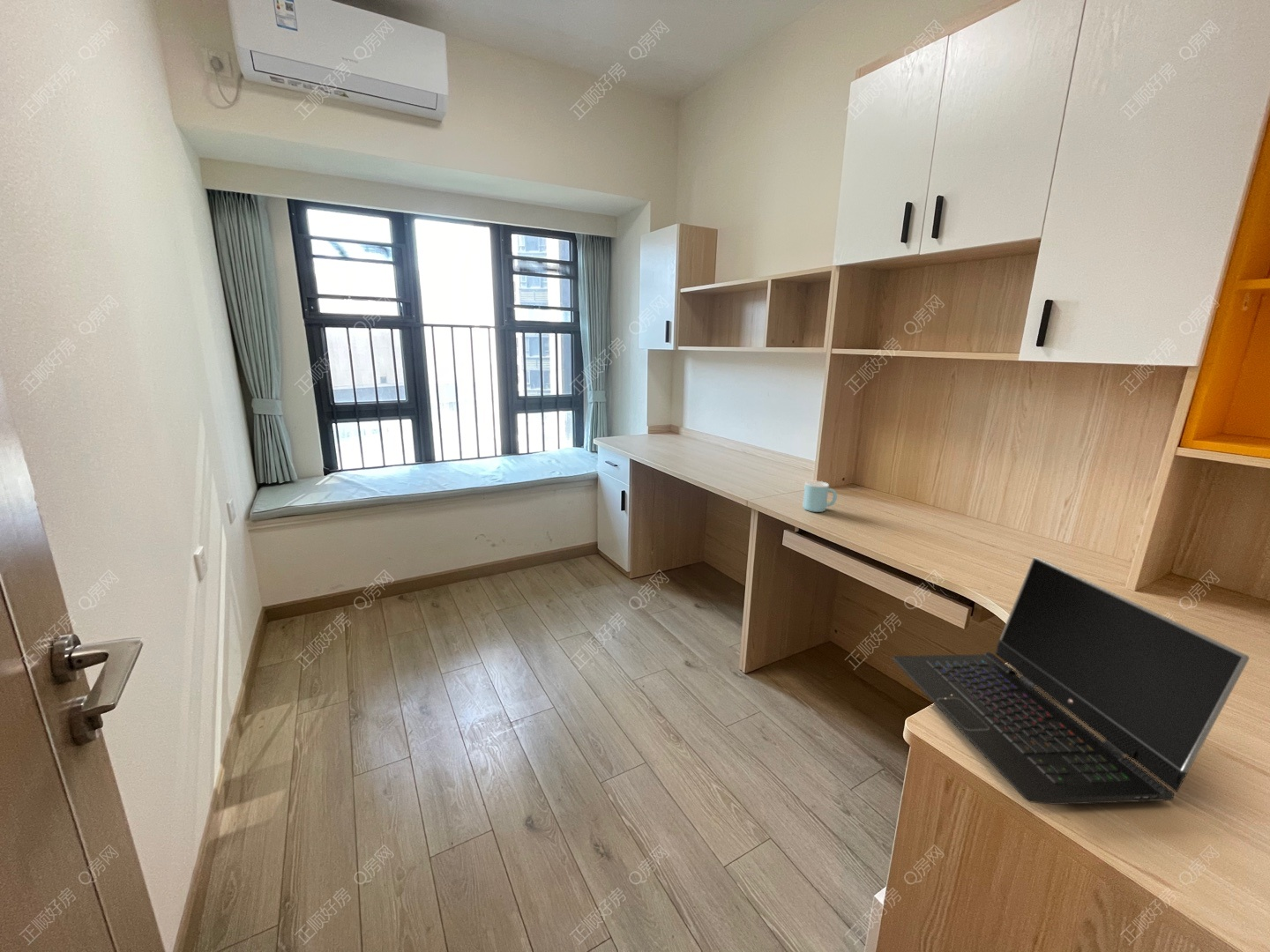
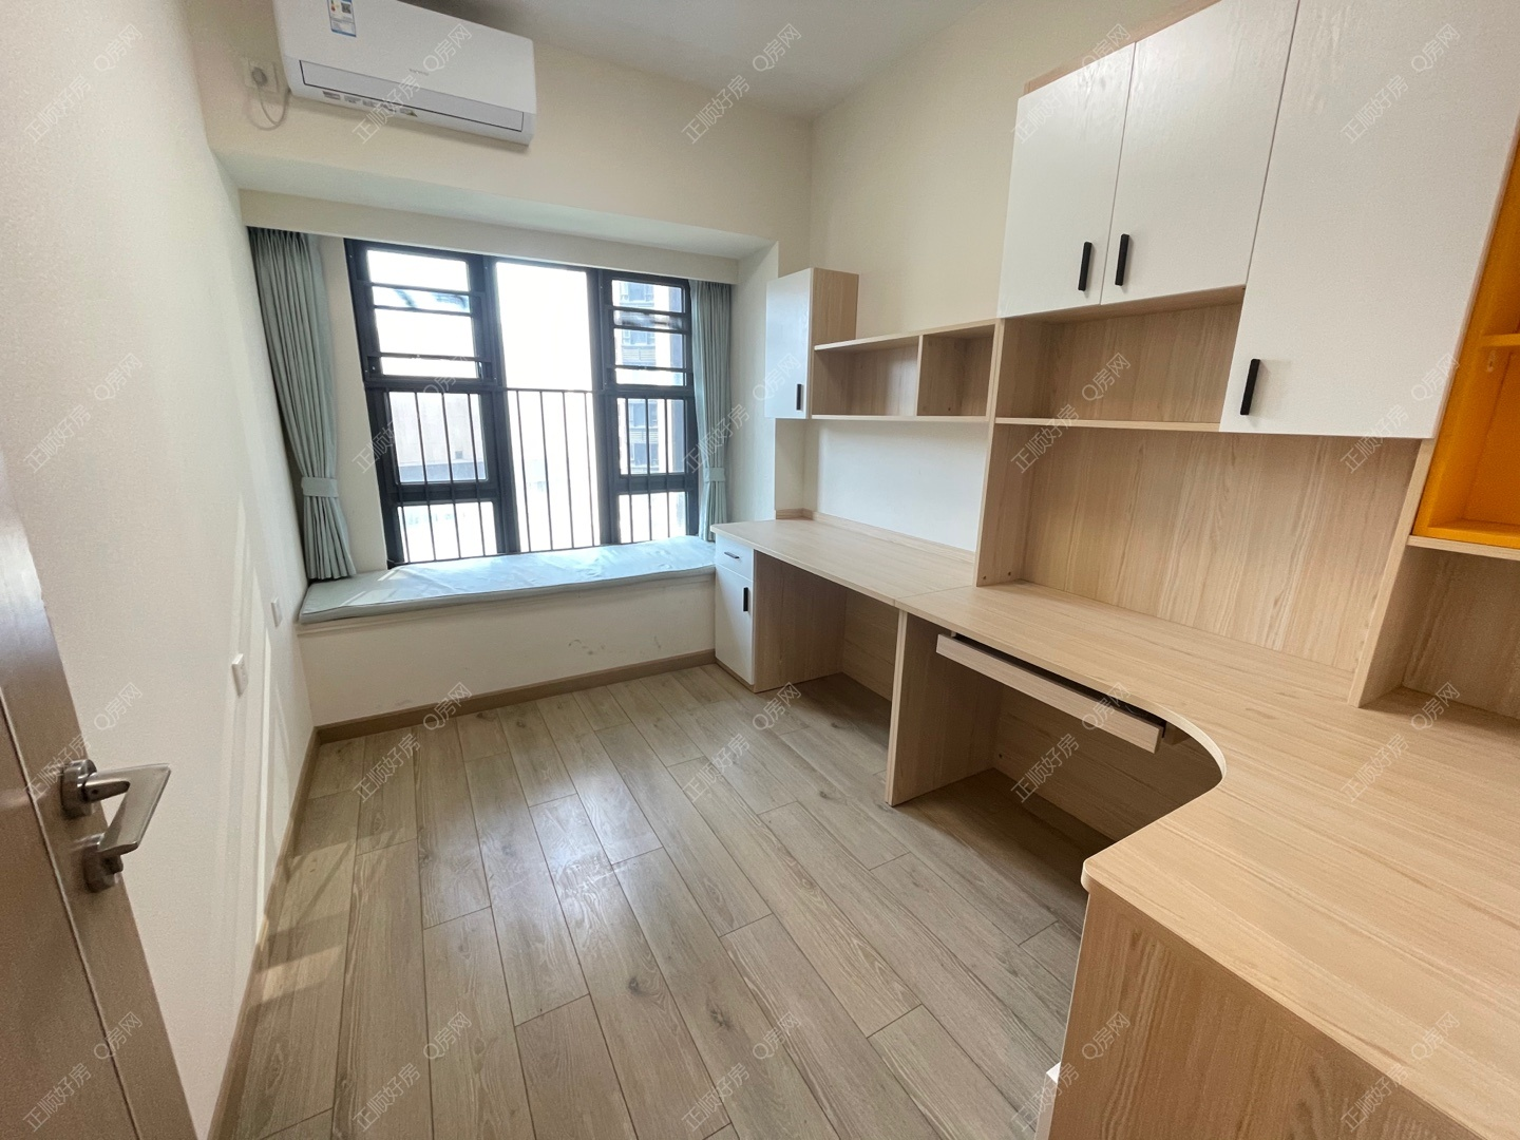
- laptop computer (1031, 660)
- mug (820, 496)
